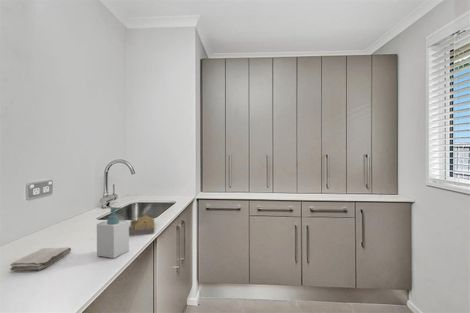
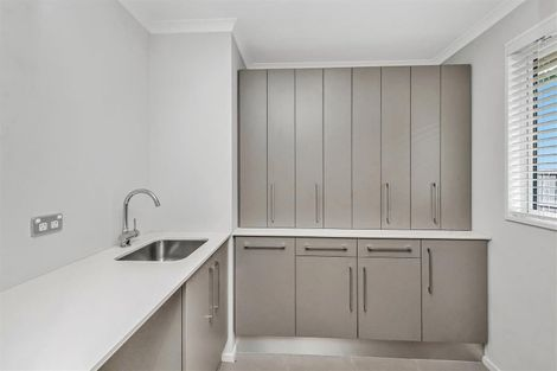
- washcloth (42, 257)
- architectural model (139, 223)
- soap bottle (113, 230)
